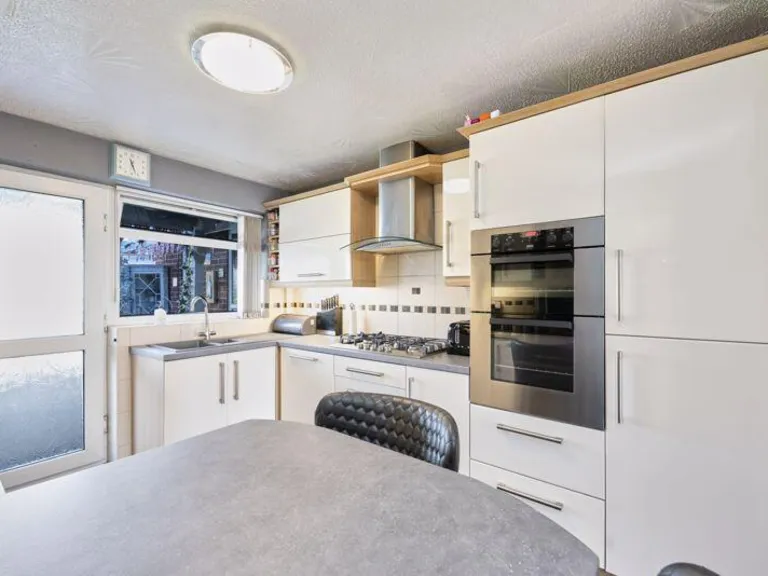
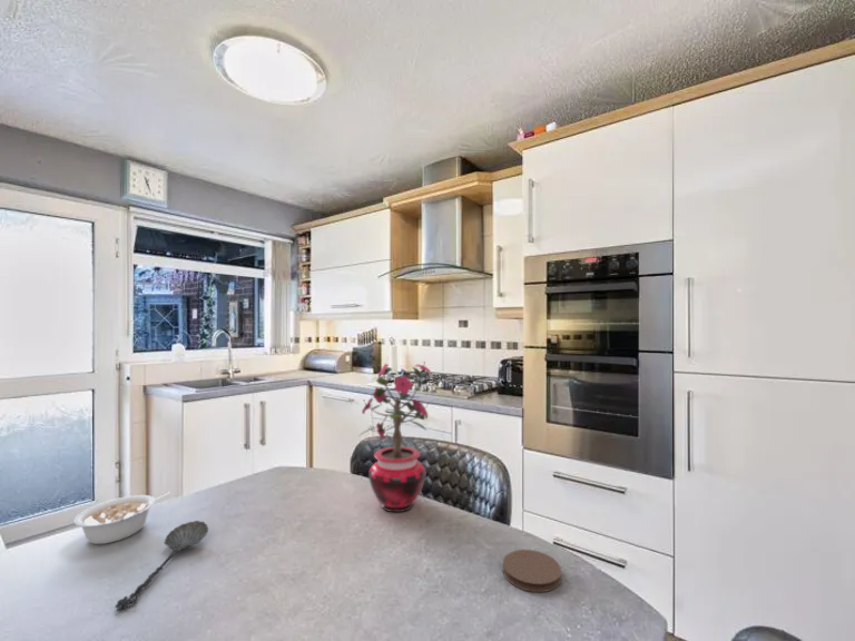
+ potted plant (395, 433)
+ coaster (531, 569)
+ spoon (165, 561)
+ legume (119, 516)
